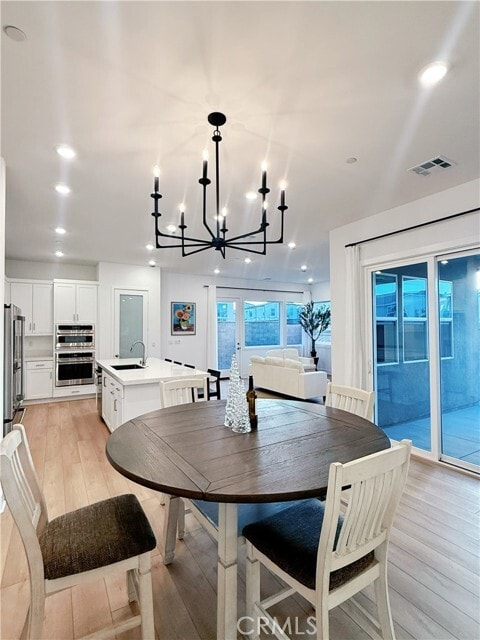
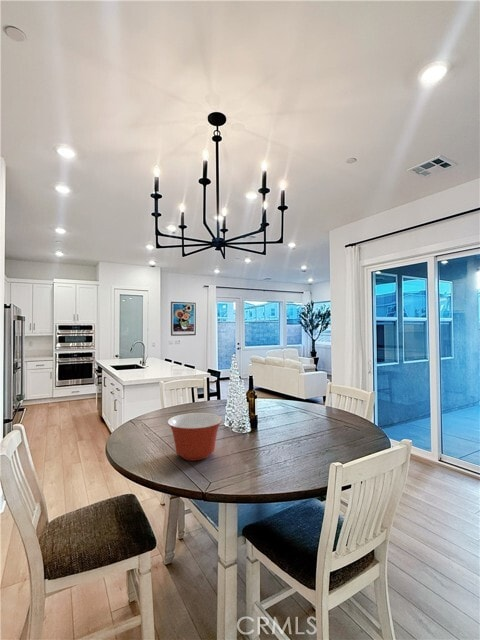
+ mixing bowl (195, 437)
